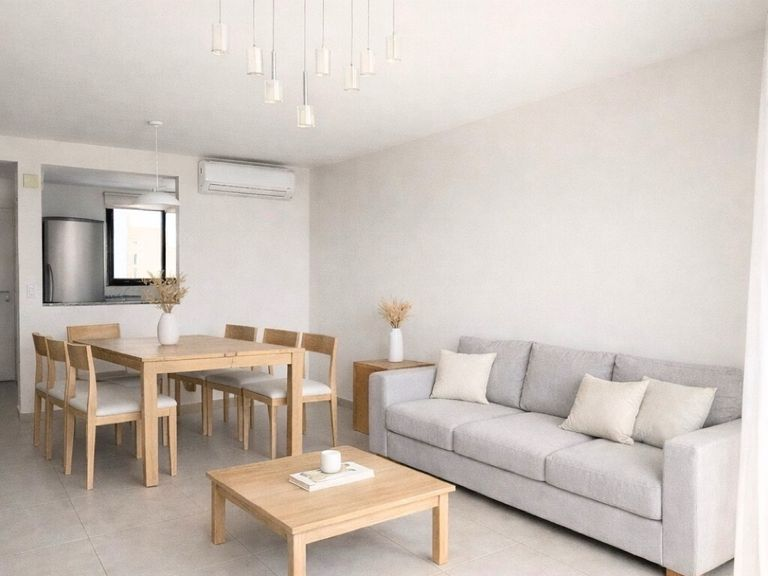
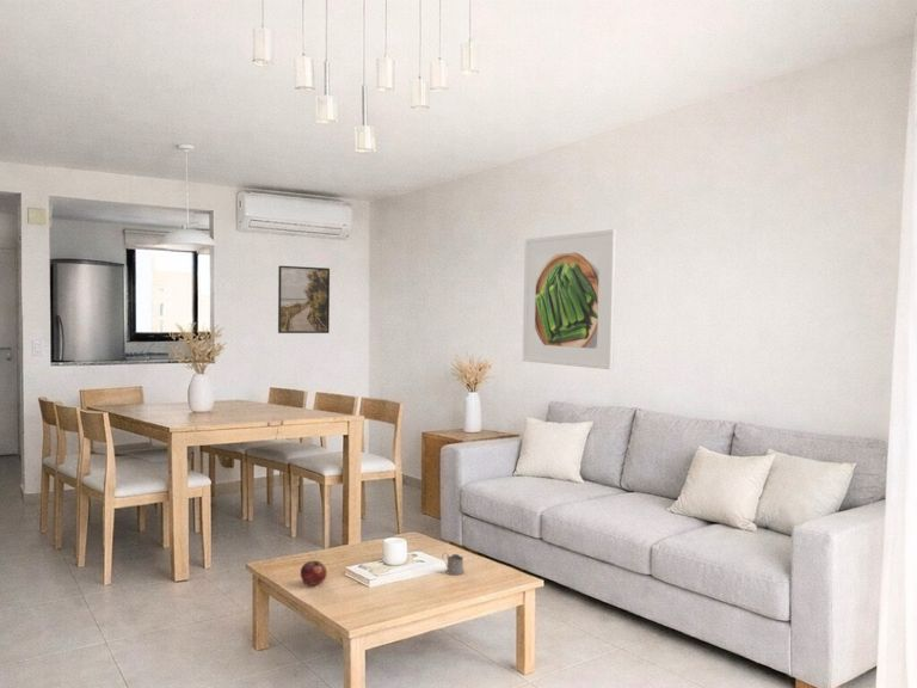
+ tea glass holder (453, 559)
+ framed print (566, 300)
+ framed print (303, 300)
+ fruit (313, 572)
